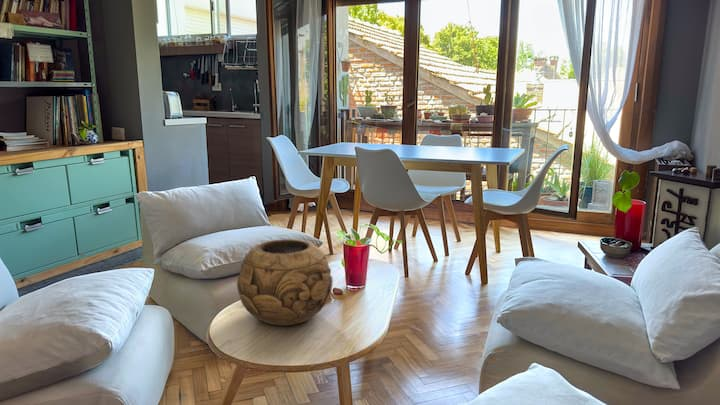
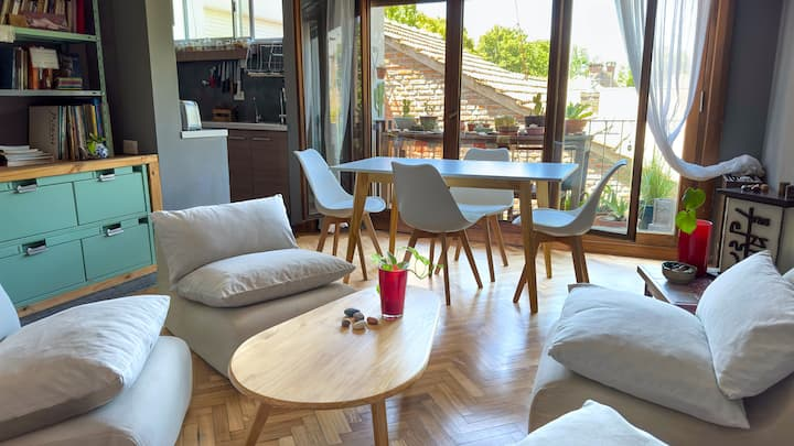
- decorative bowl (285, 281)
